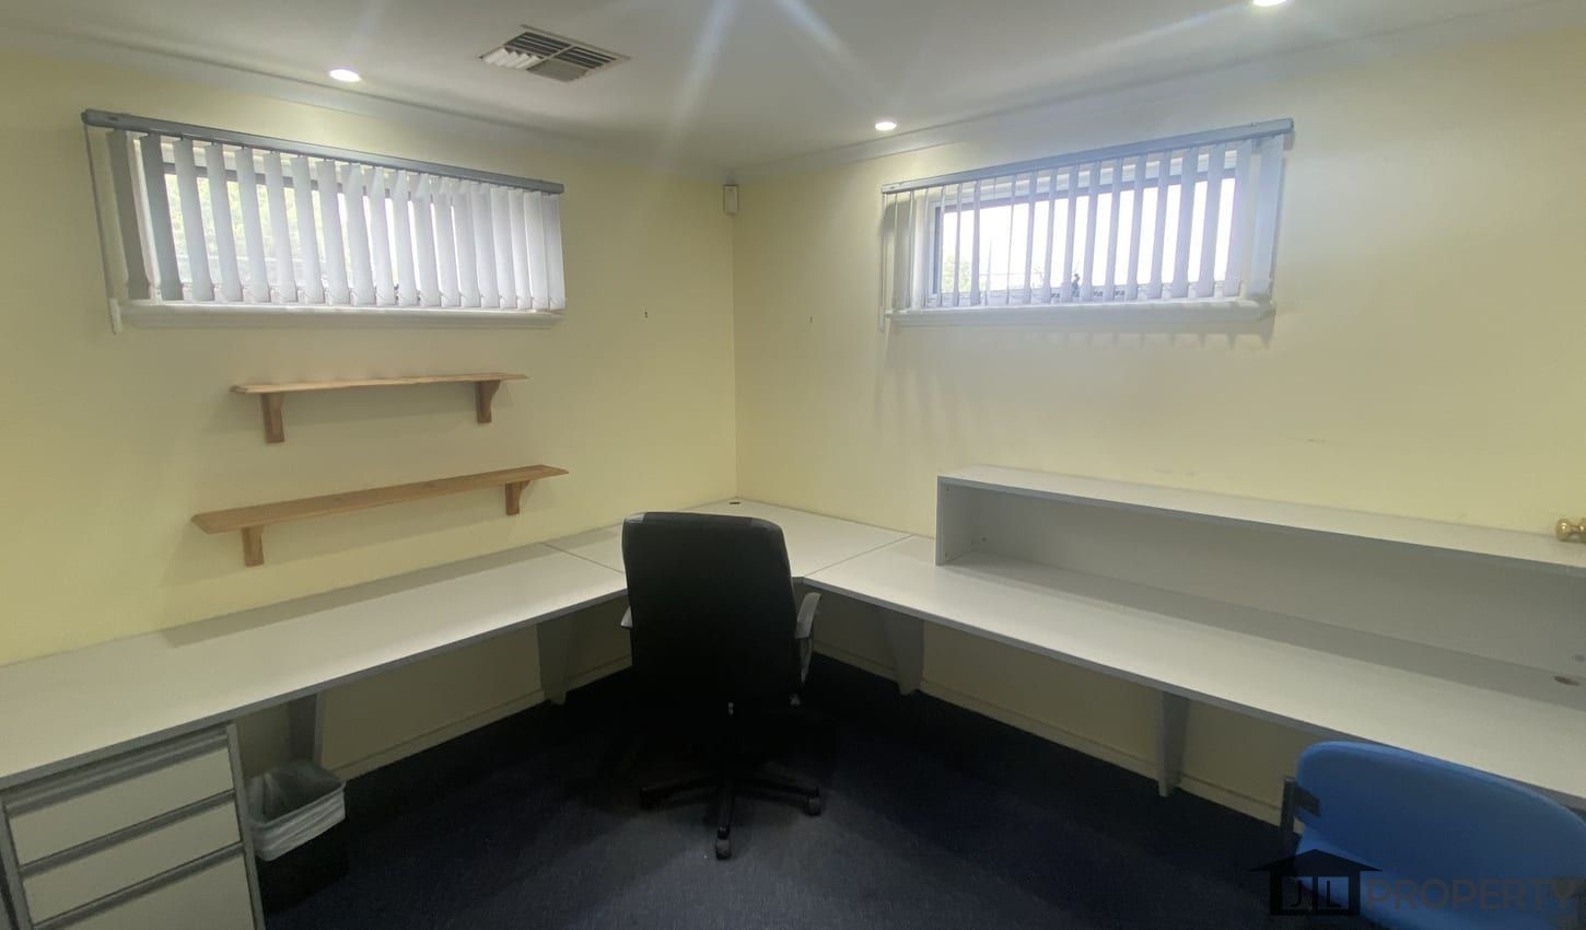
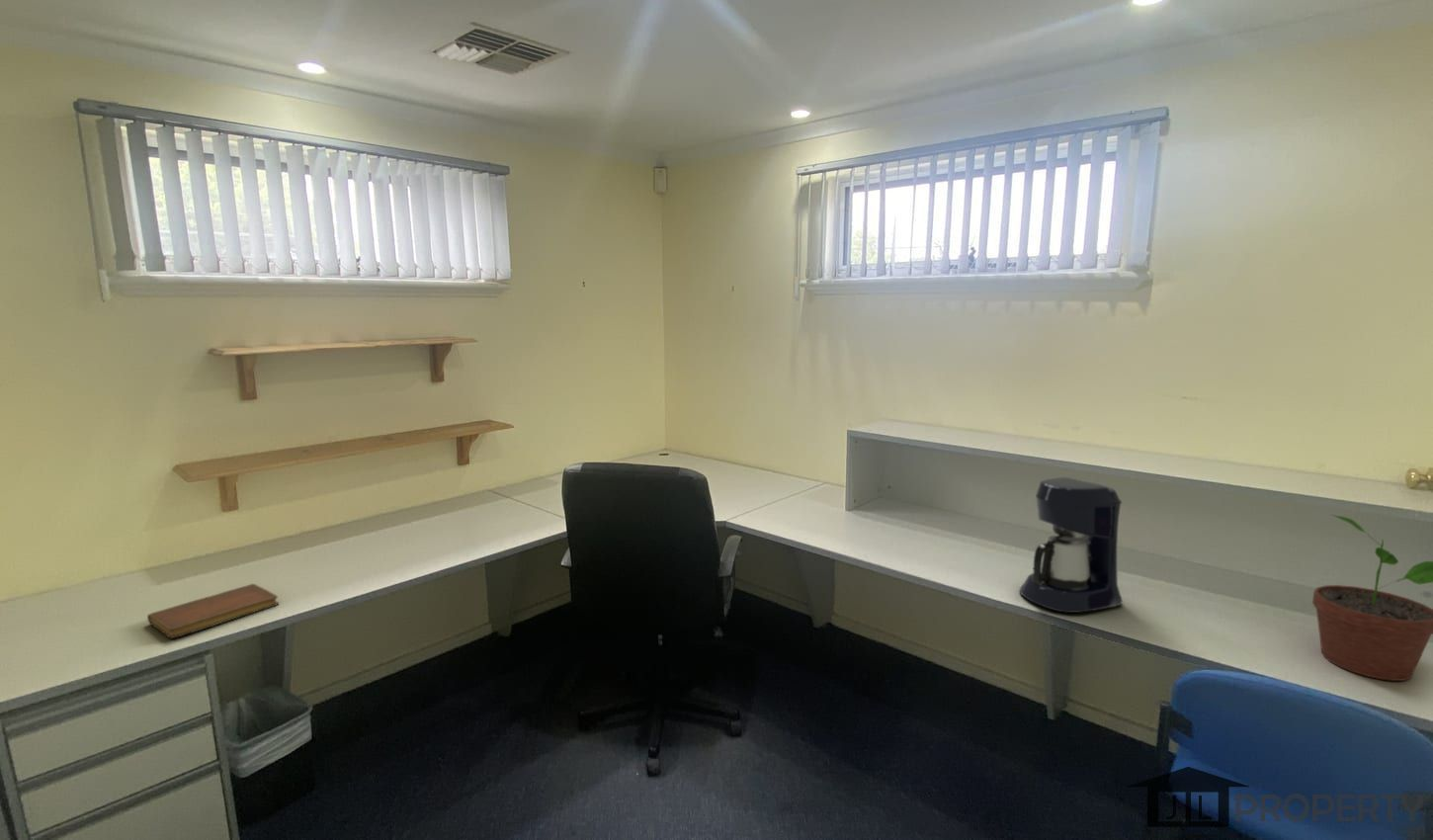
+ potted plant (1375, 593)
+ coffee maker (1073, 541)
+ notebook (214, 608)
